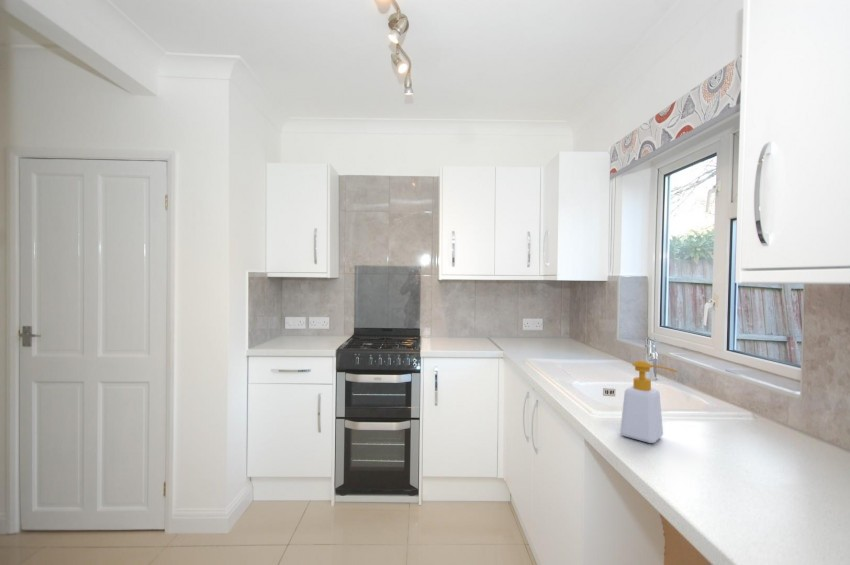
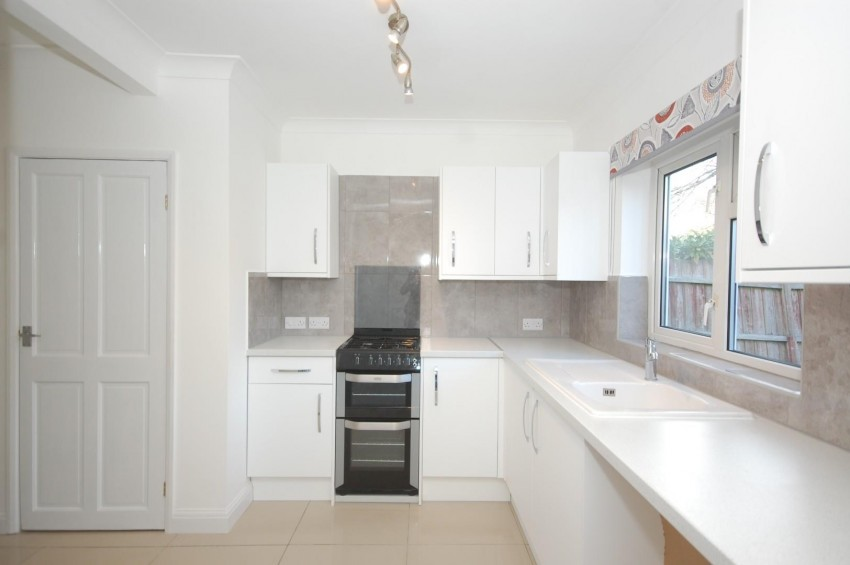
- soap bottle (649, 400)
